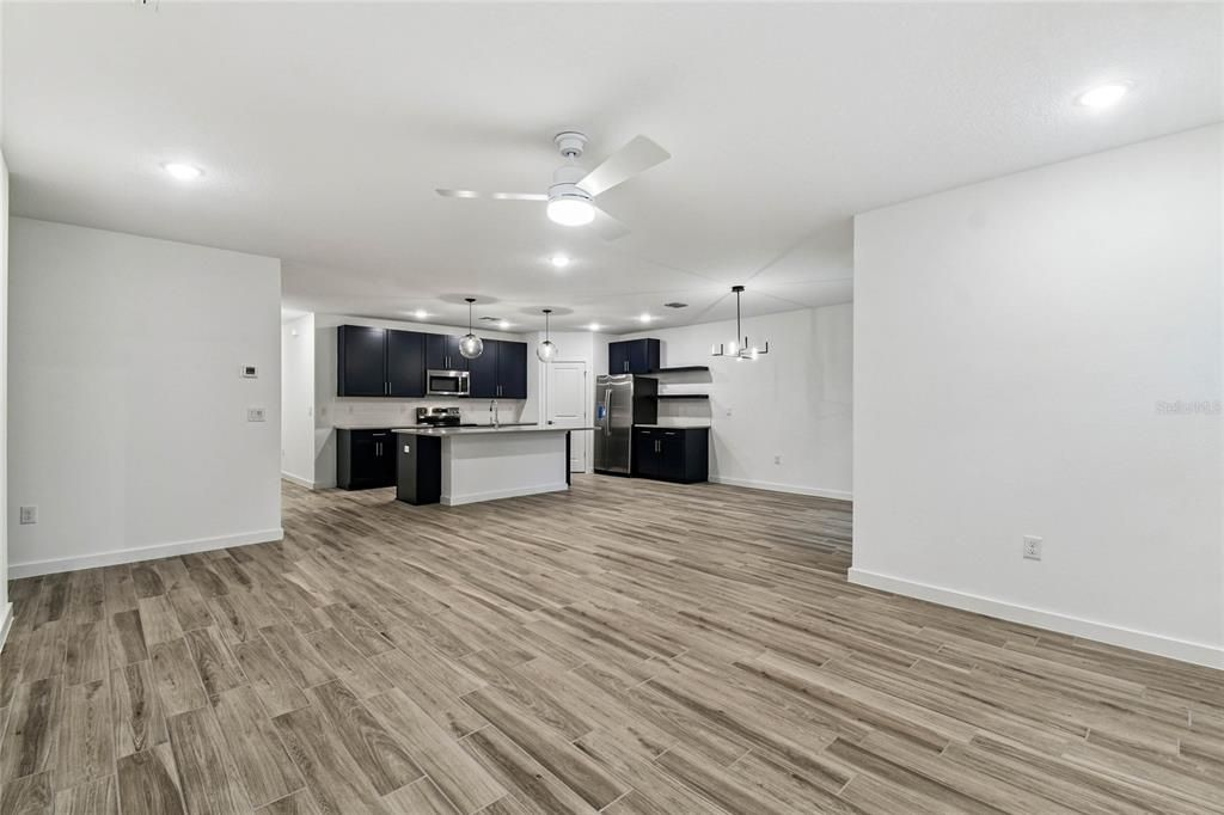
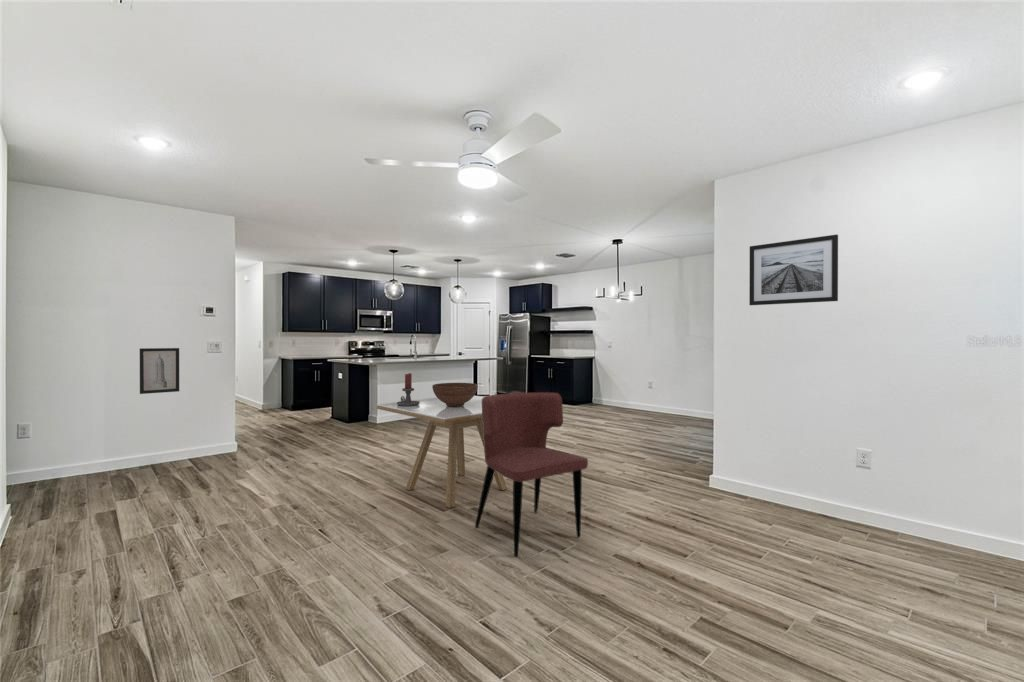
+ wall art (159, 370)
+ dining chair (529, 465)
+ candle holder (406, 388)
+ dining table (456, 446)
+ fruit bowl (455, 395)
+ wall art (791, 272)
